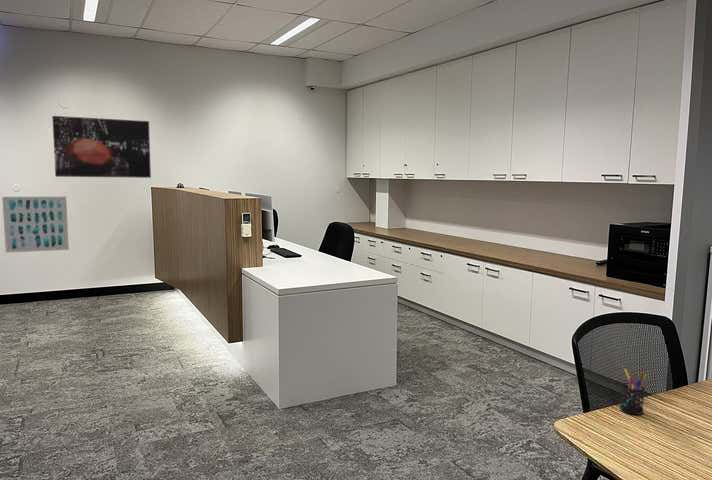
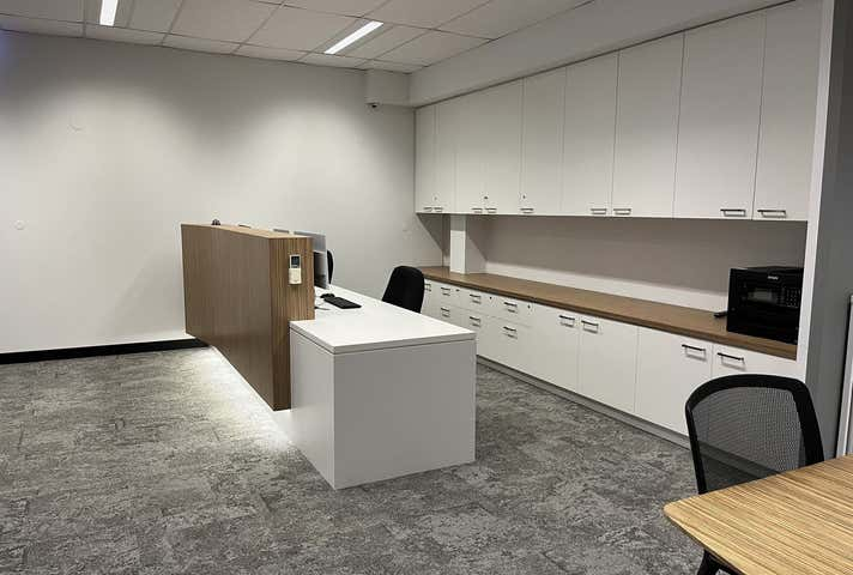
- pen holder (636, 389)
- wall art (103, 148)
- wall art (36, 224)
